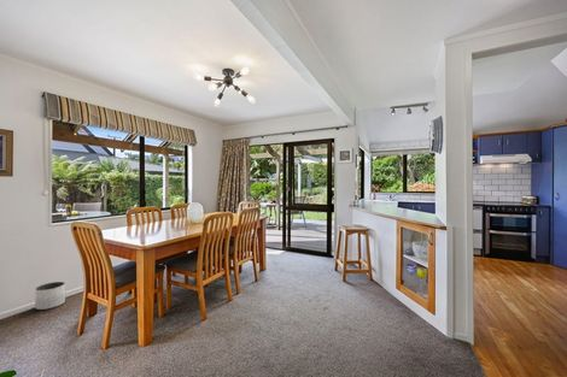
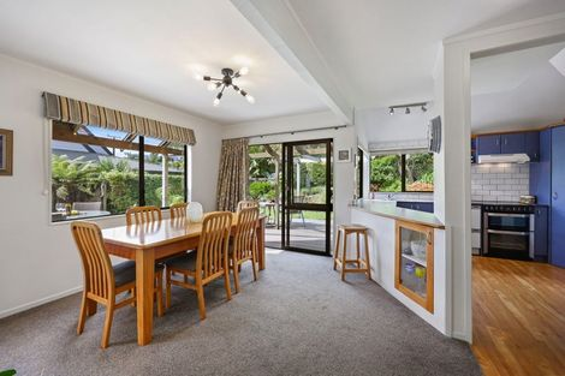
- planter (51, 295)
